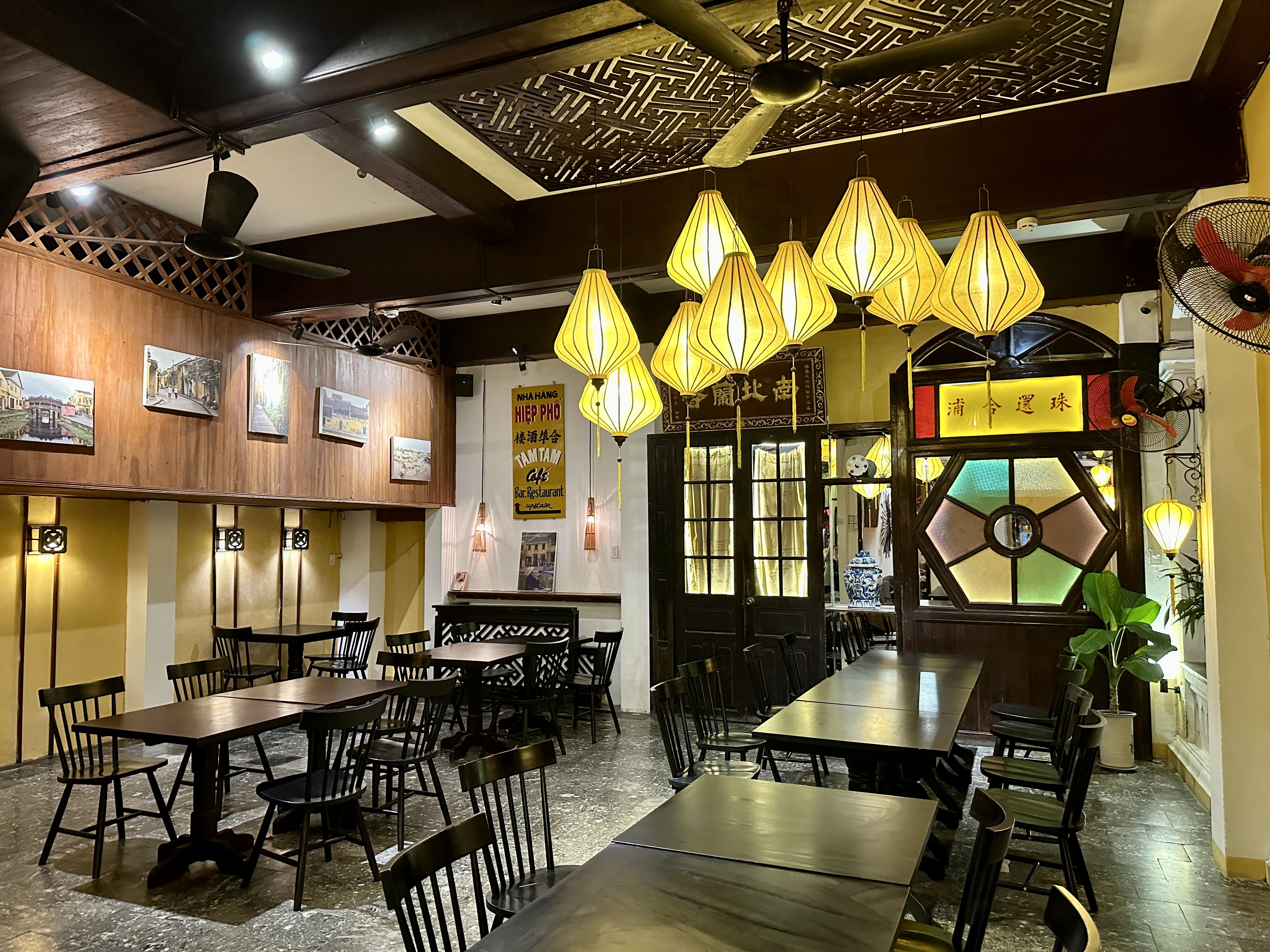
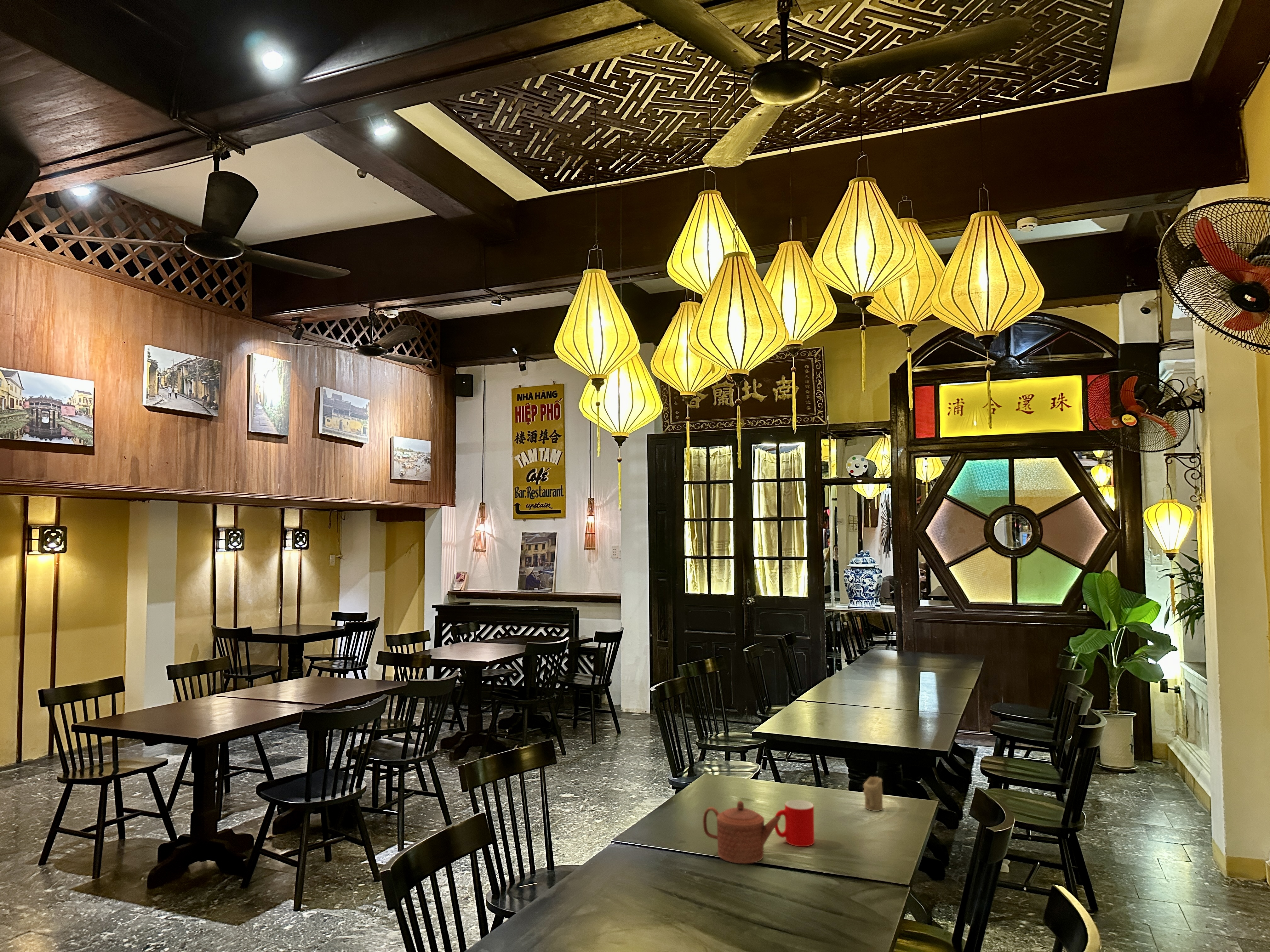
+ candle (873, 794)
+ teapot (741, 828)
+ cup (794, 823)
